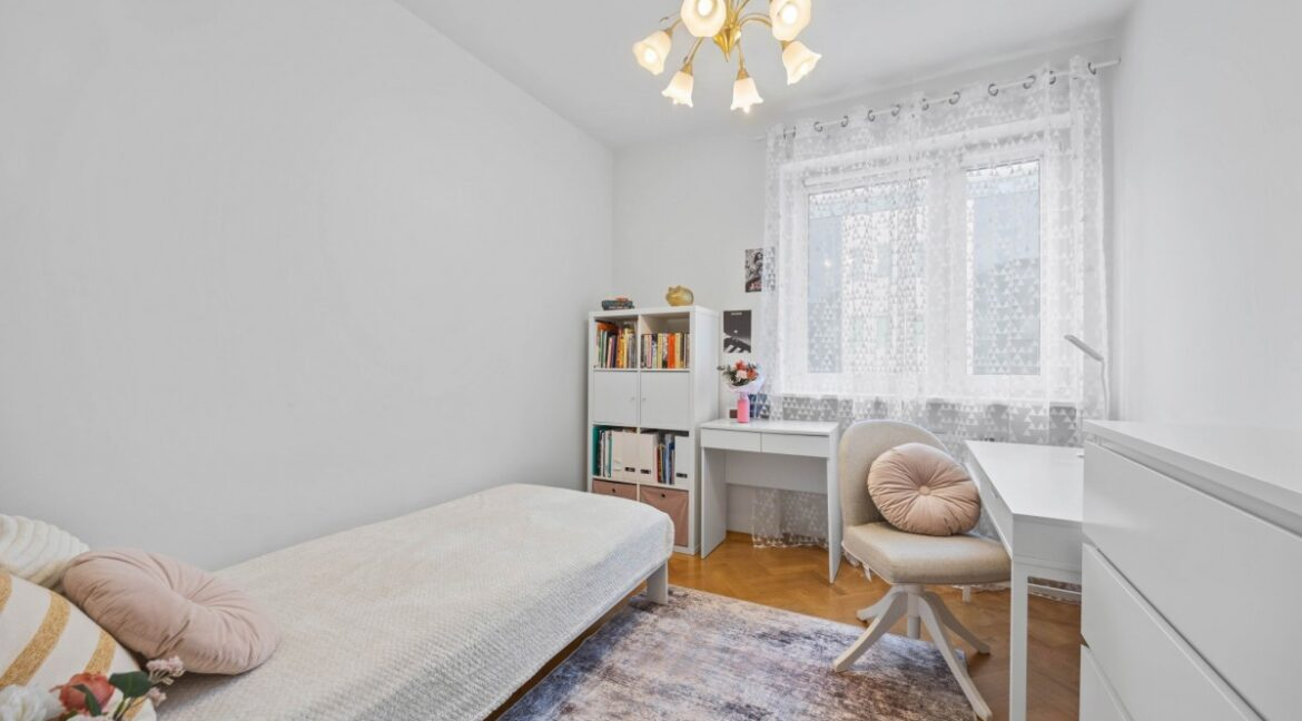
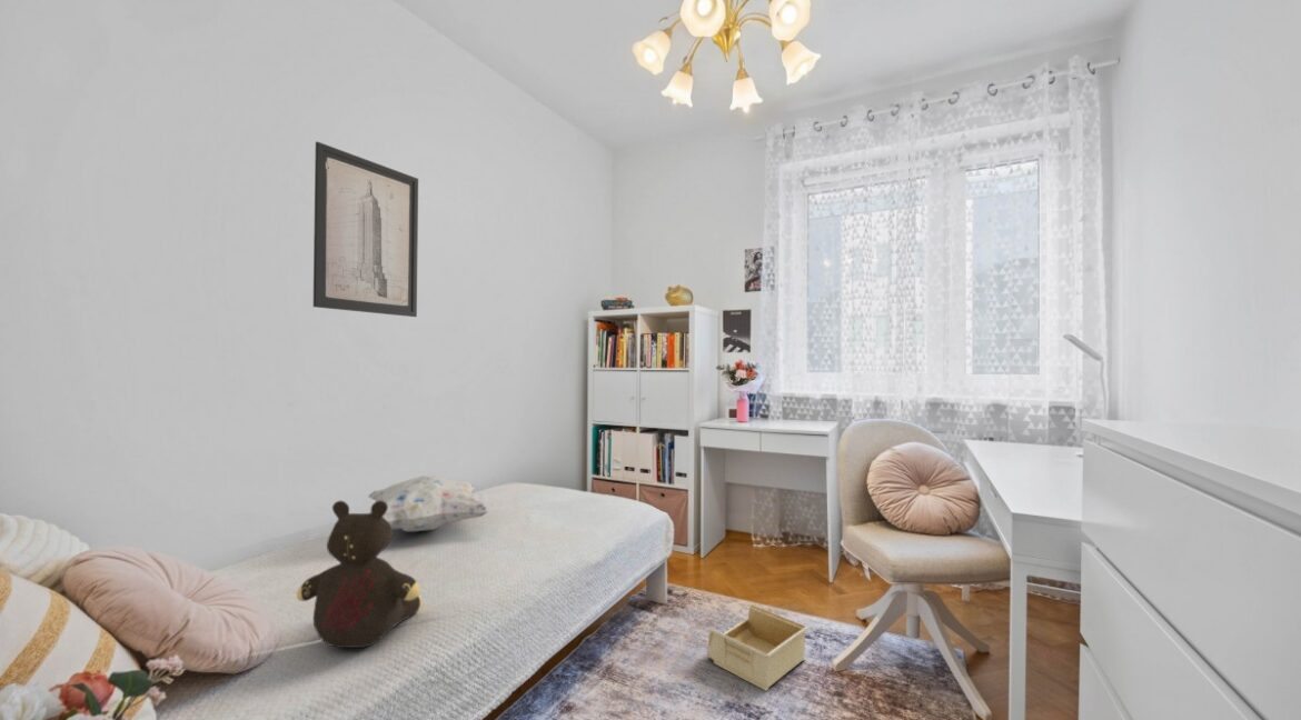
+ teddy bear (370, 563)
+ decorative pillow (425, 502)
+ wall art (370, 237)
+ storage bin (756, 642)
